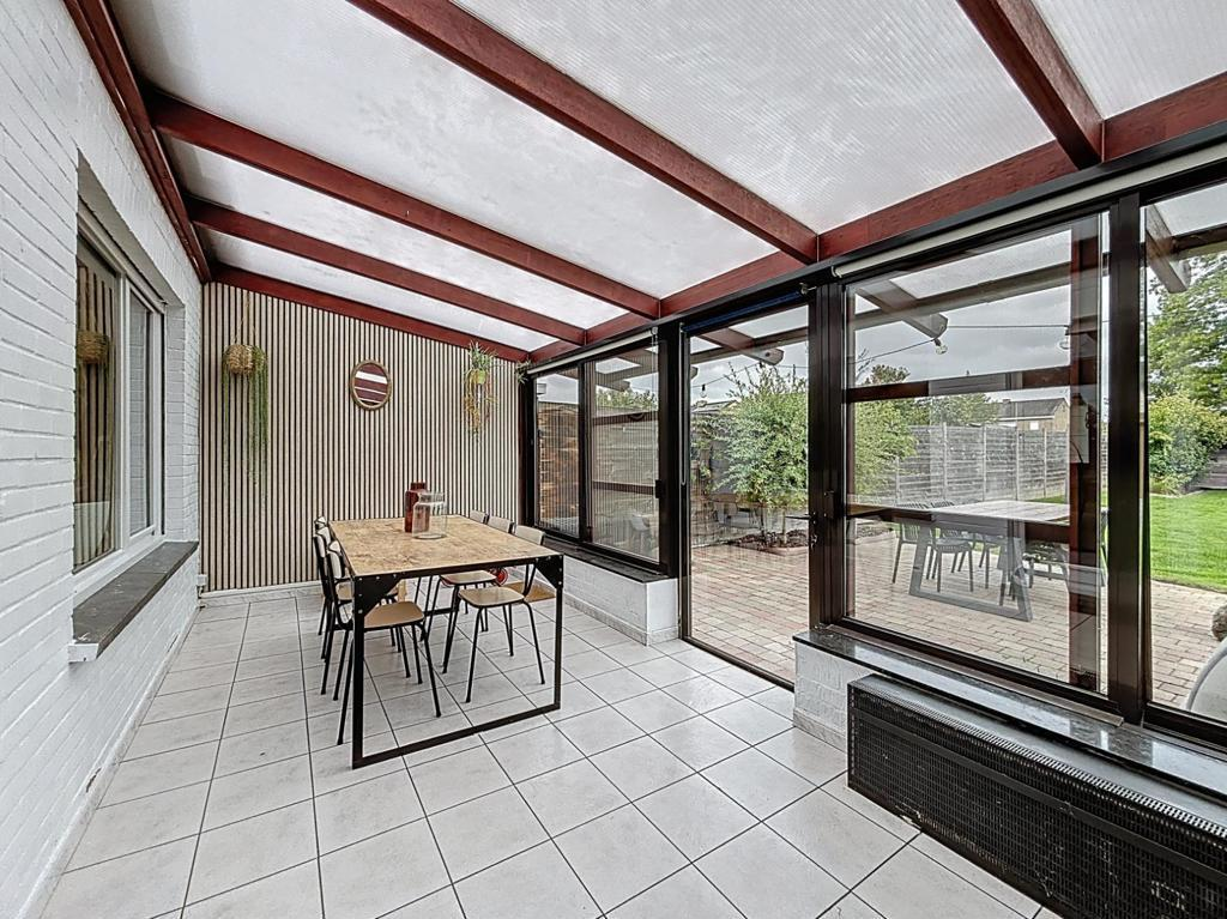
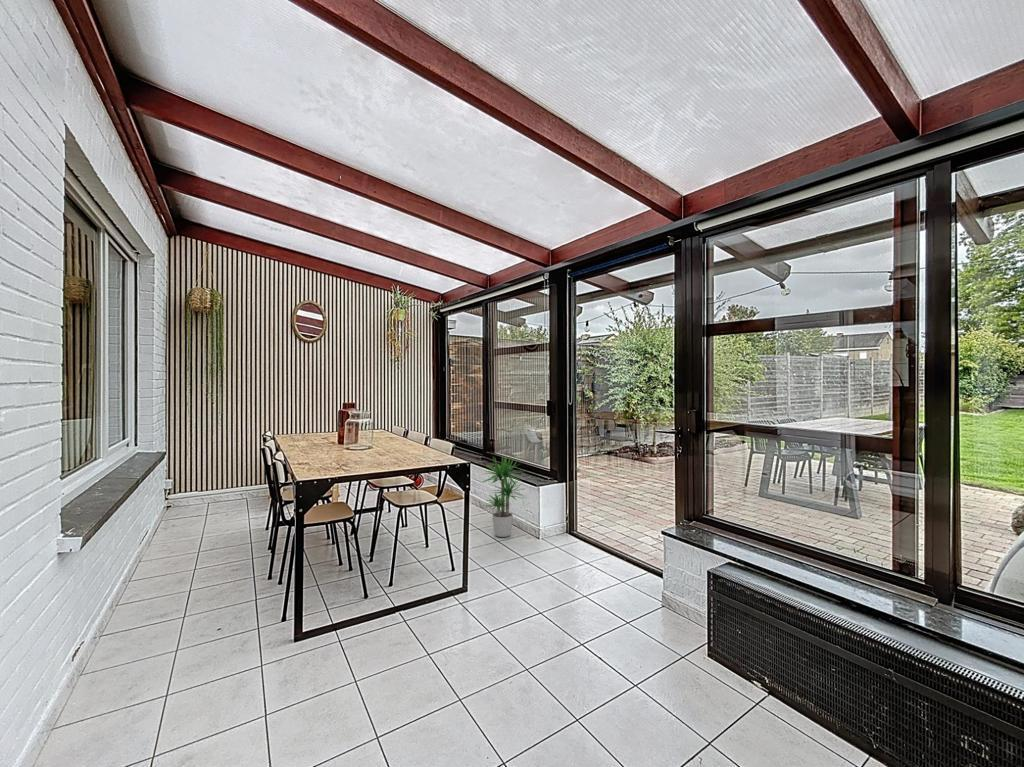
+ potted plant (505, 494)
